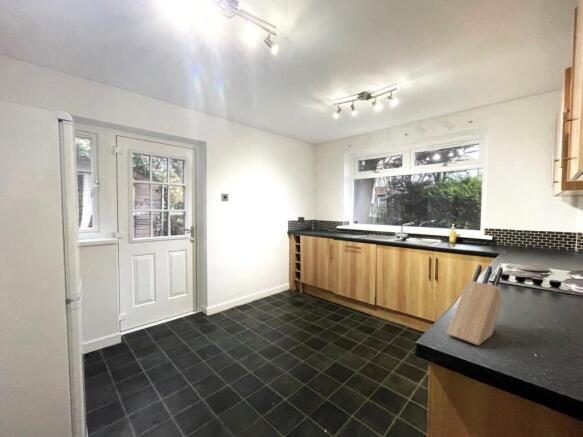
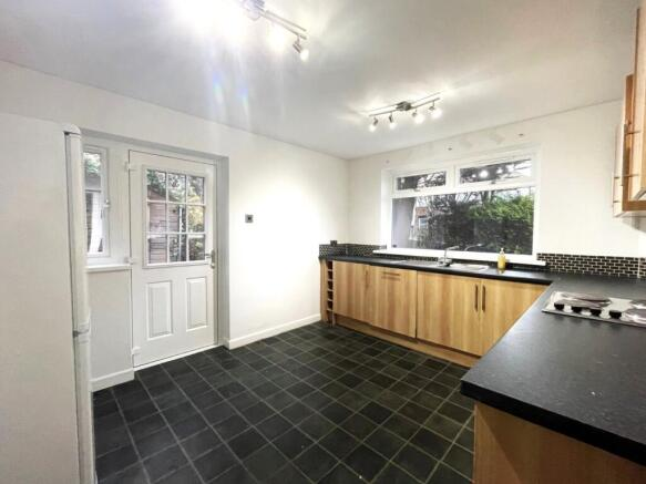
- knife block (478, 299)
